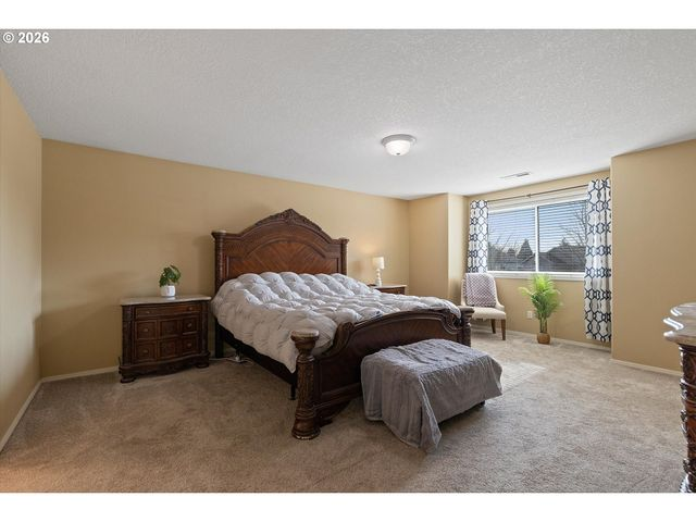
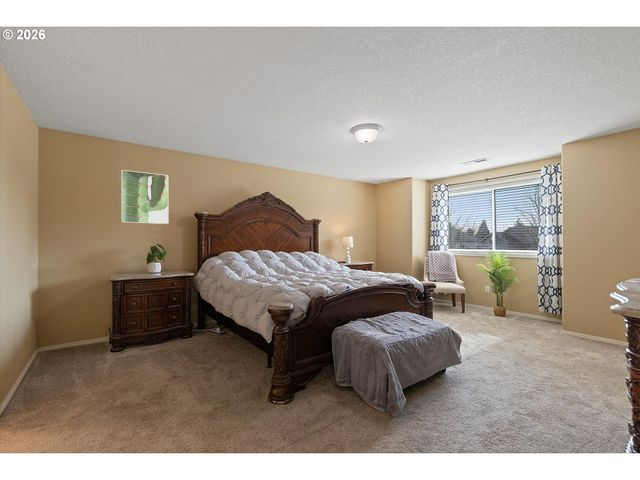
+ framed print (145, 197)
